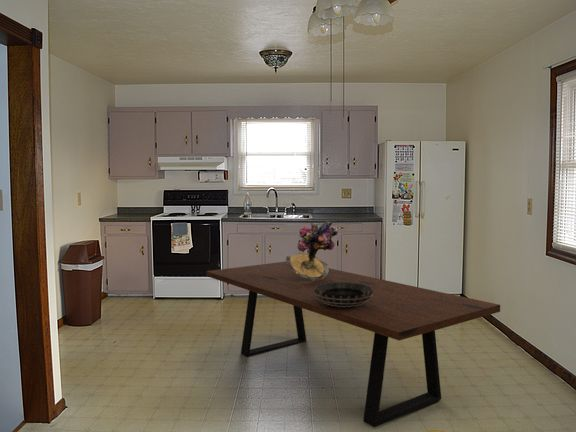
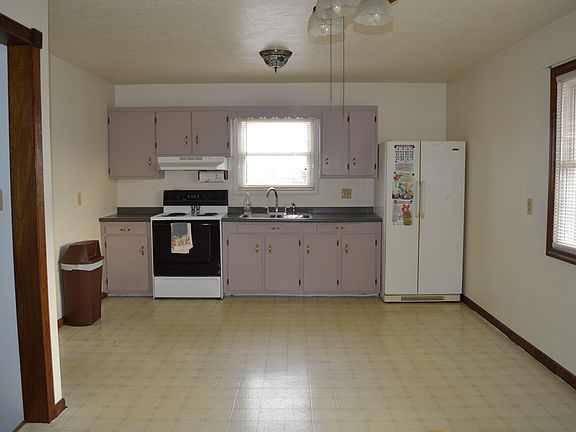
- bouquet (310, 248)
- dining table (333, 318)
- decorative bowl (342, 295)
